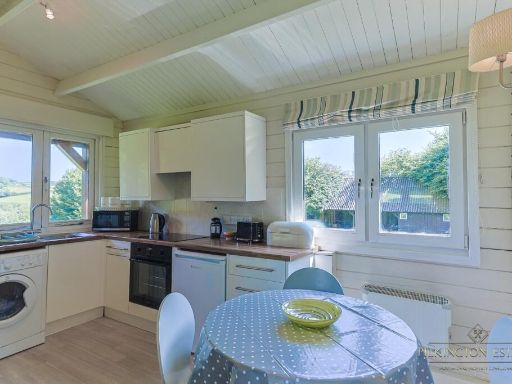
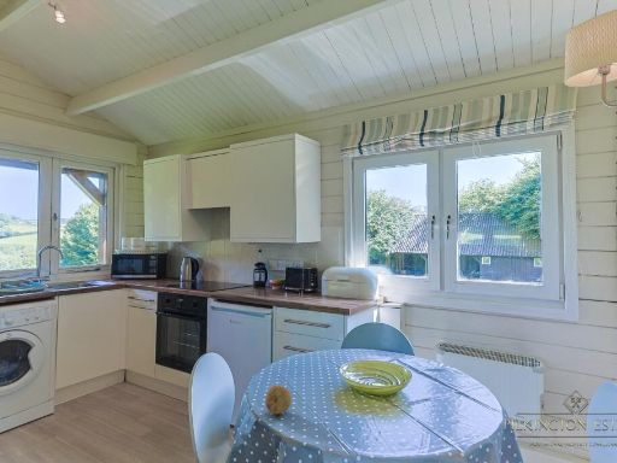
+ fruit (278, 399)
